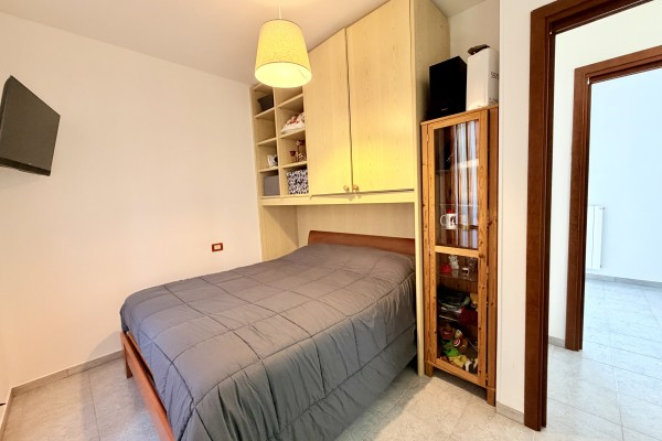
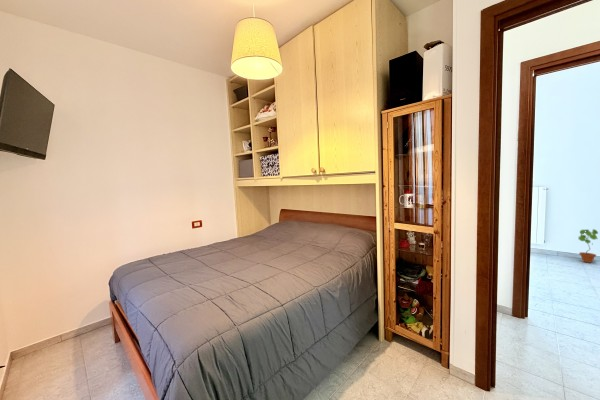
+ potted plant (588, 245)
